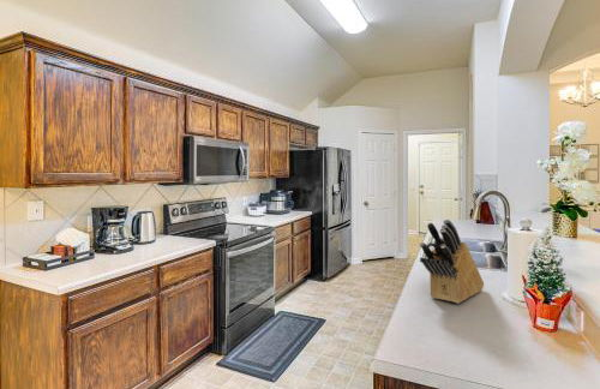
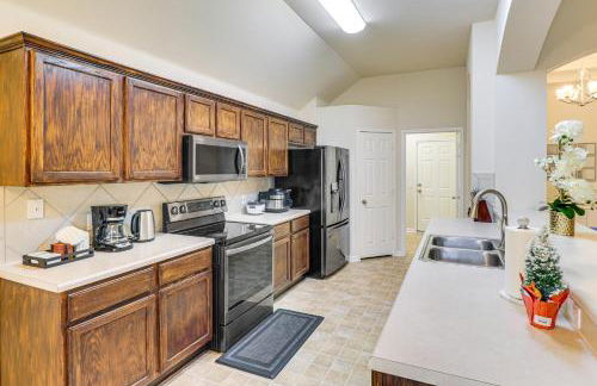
- knife block (452, 257)
